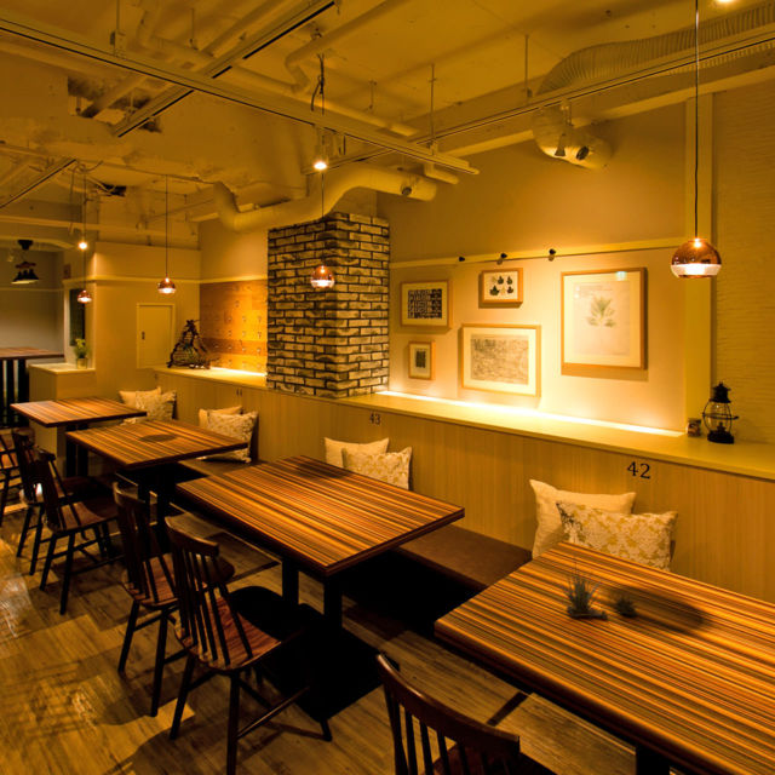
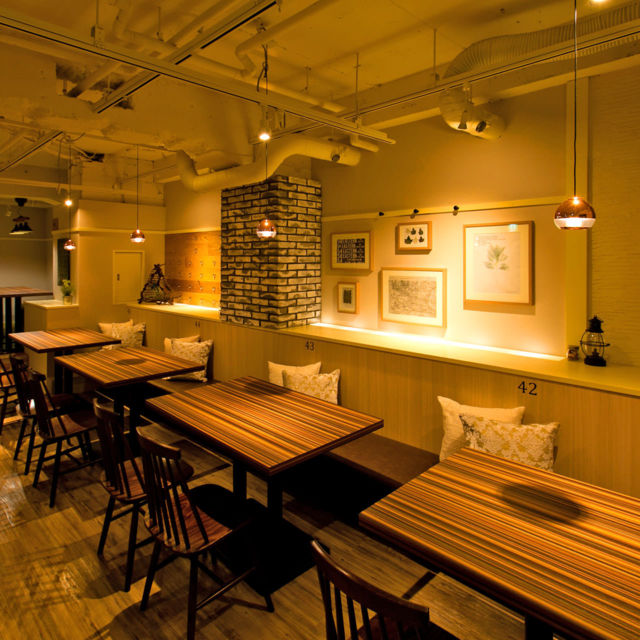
- succulent plant (596, 585)
